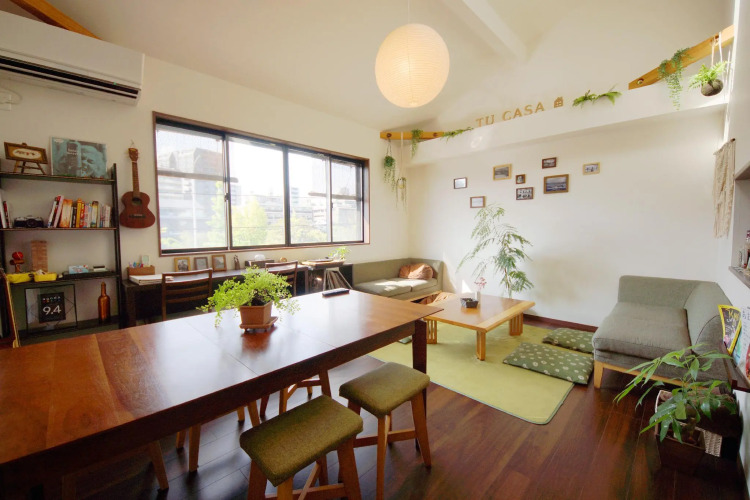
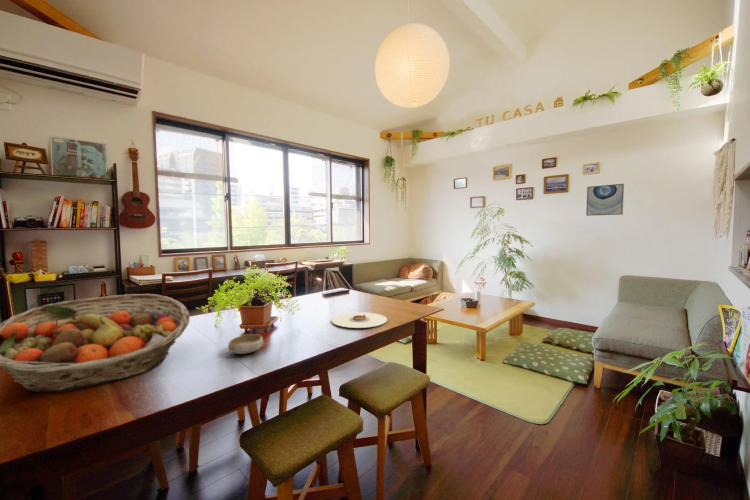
+ fruit basket (101, 336)
+ bowl (246, 345)
+ plate (359, 317)
+ wall art (604, 200)
